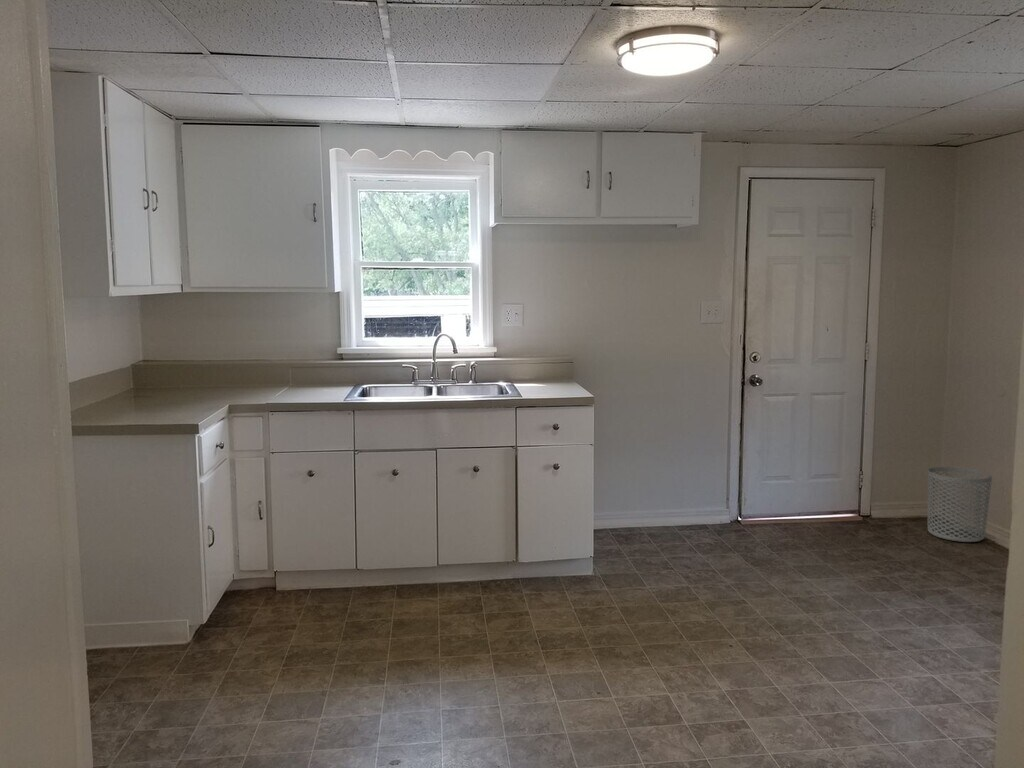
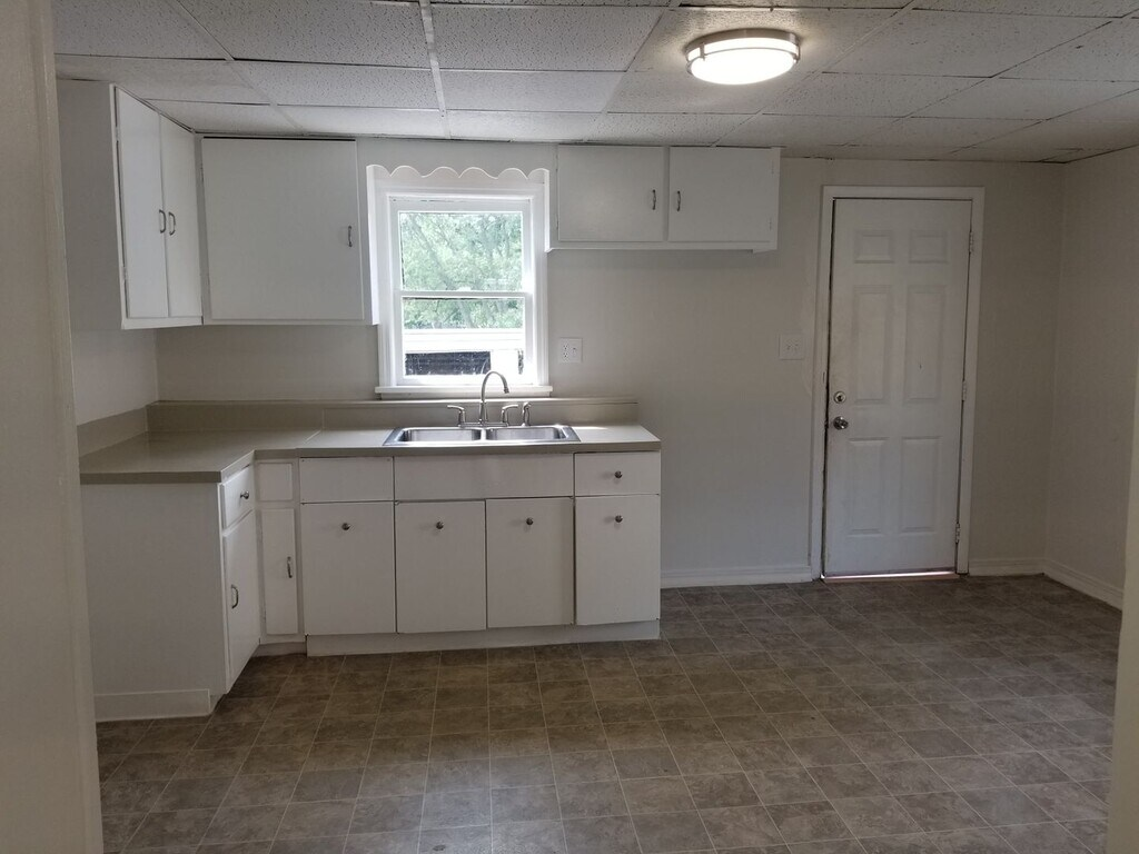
- waste bin (957, 503)
